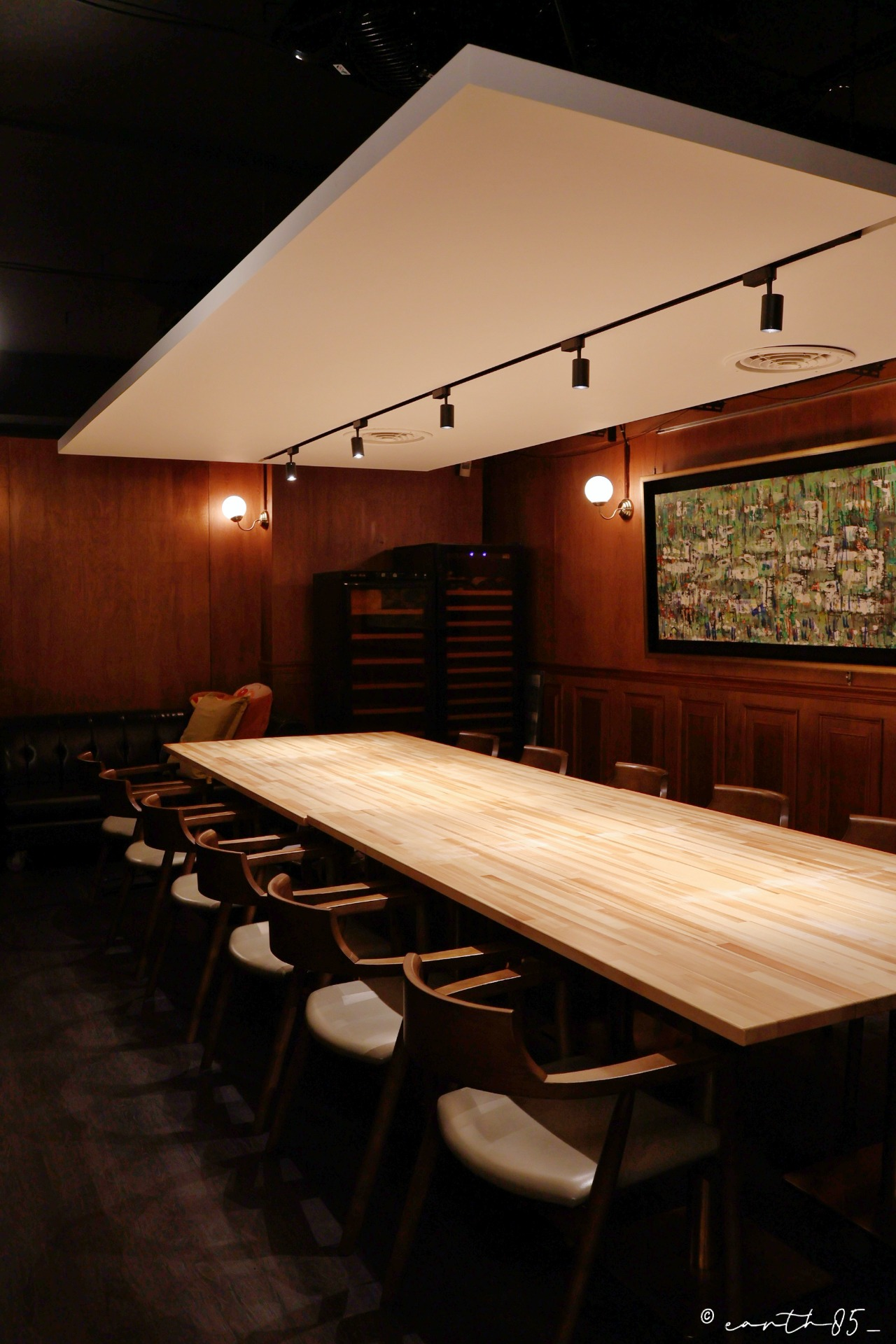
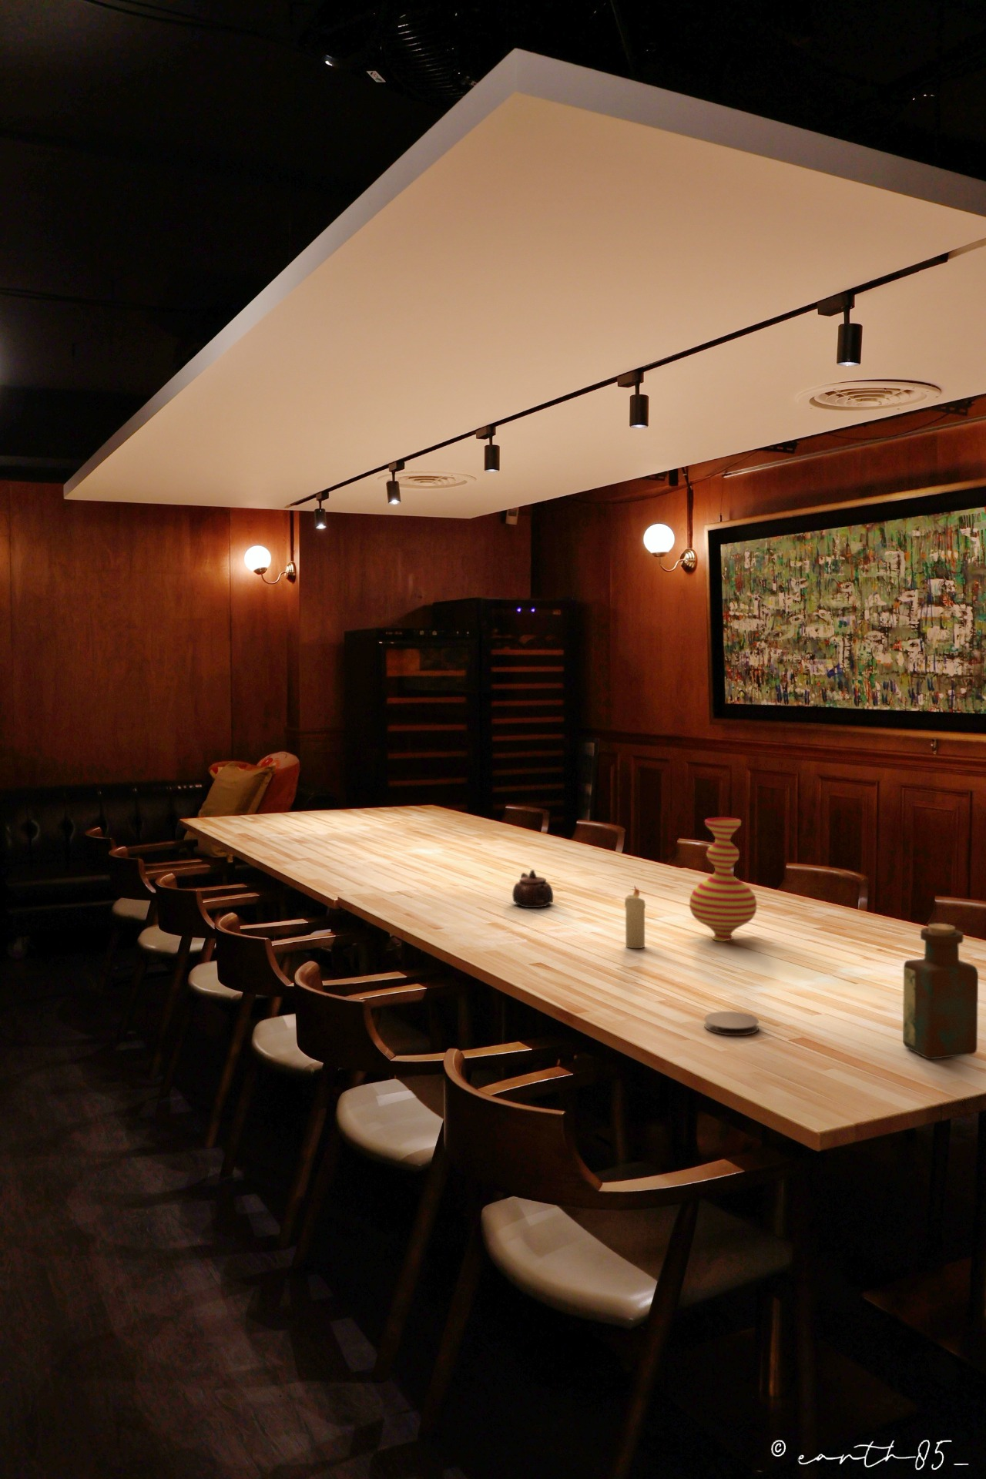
+ vase (723, 879)
+ bottle (940, 988)
+ candle (635, 916)
+ teapot (533, 887)
+ coaster (731, 1023)
